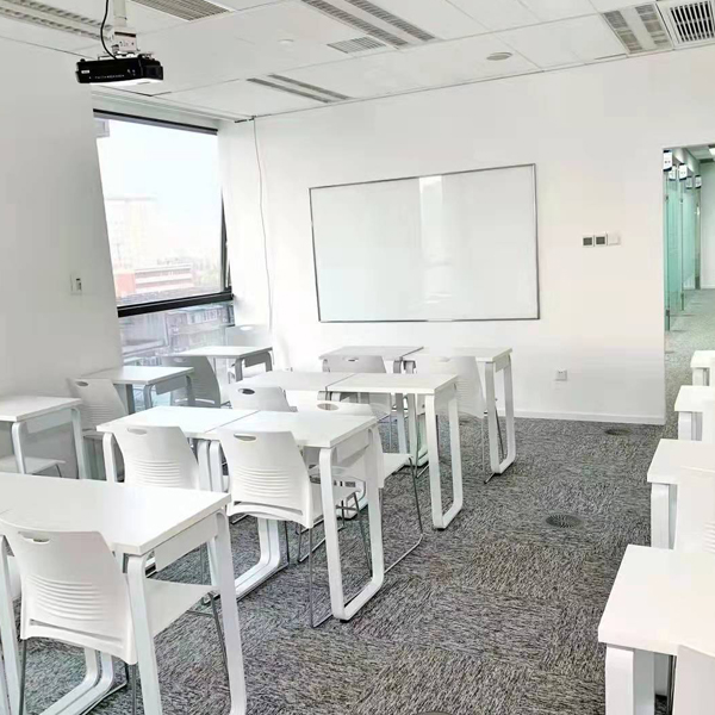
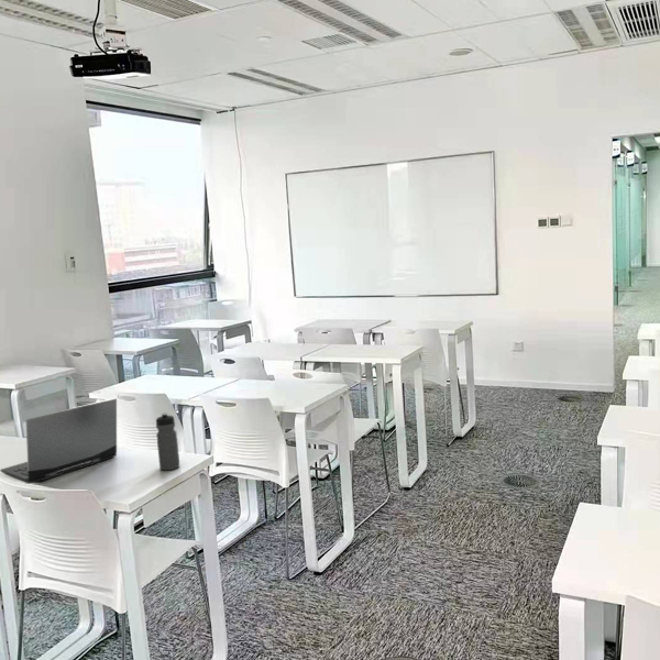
+ laptop computer (58, 435)
+ water bottle (167, 440)
